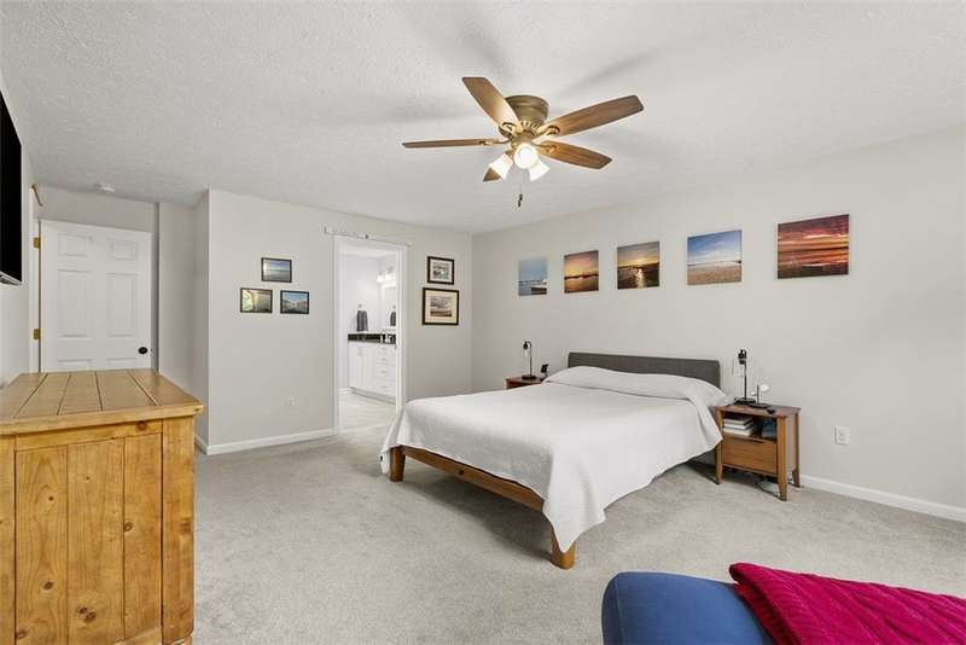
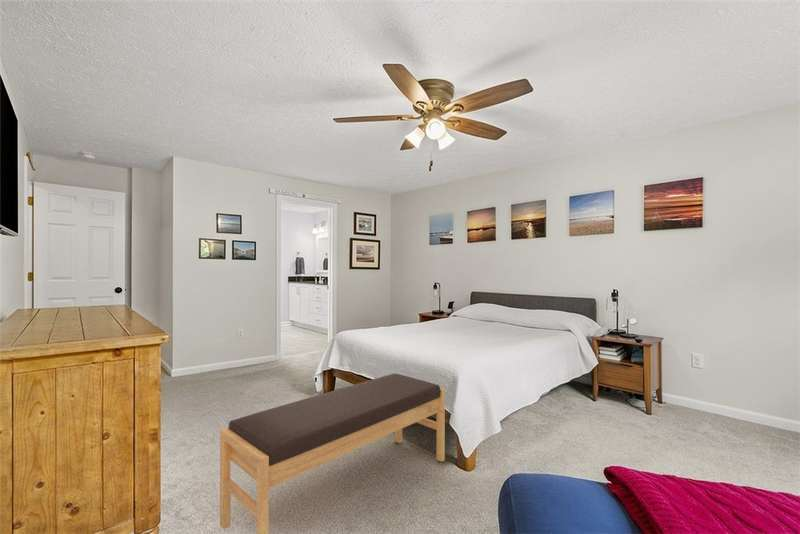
+ bench (348, 443)
